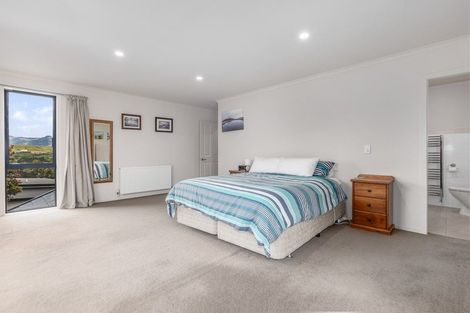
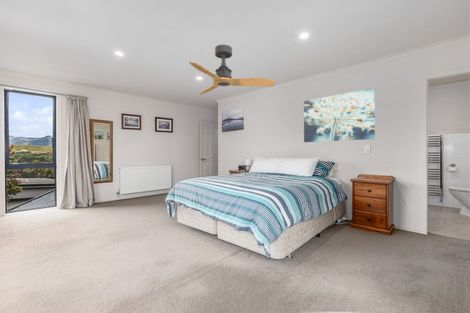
+ ceiling fan (229, 69)
+ wall art (335, 118)
